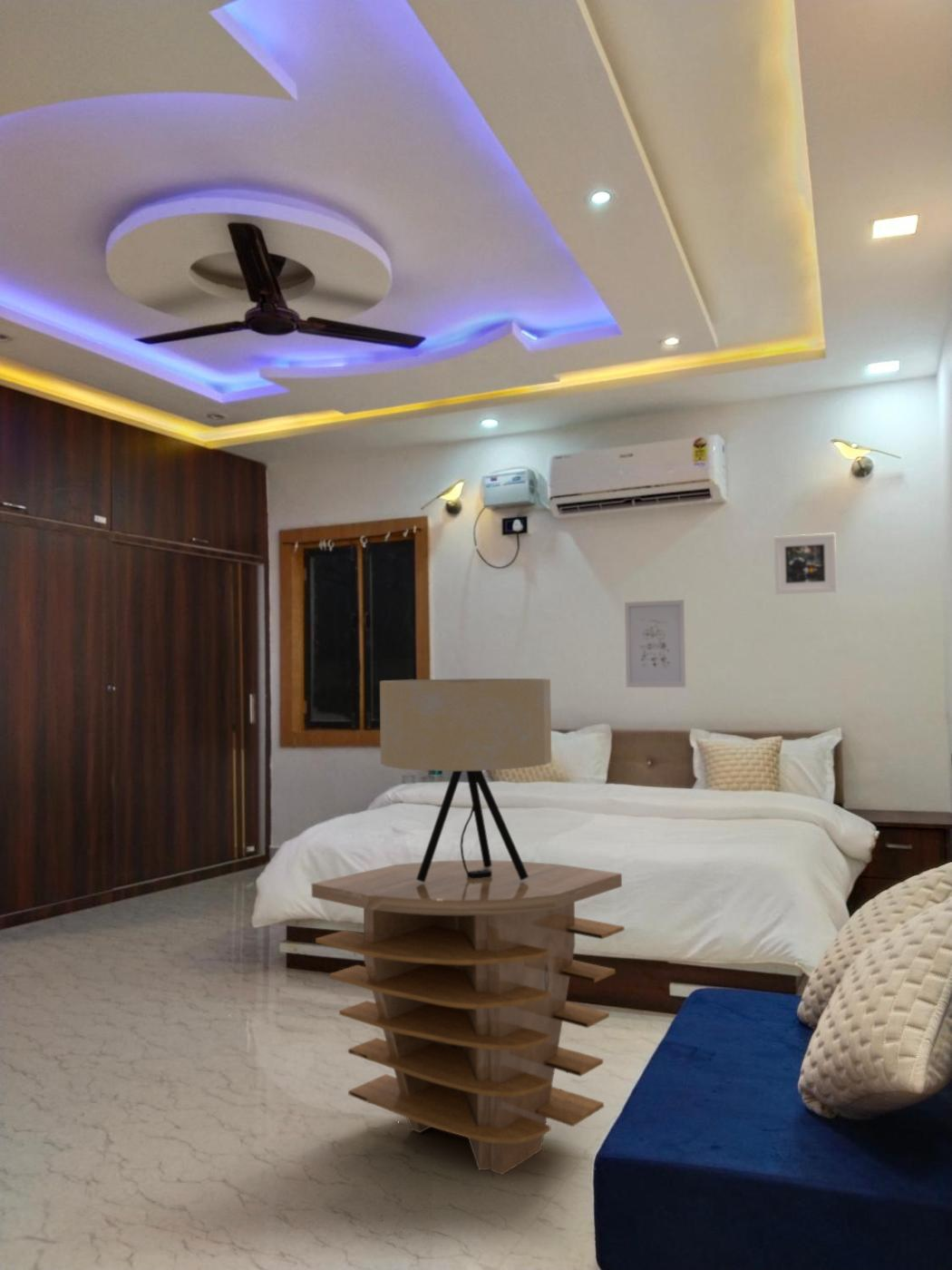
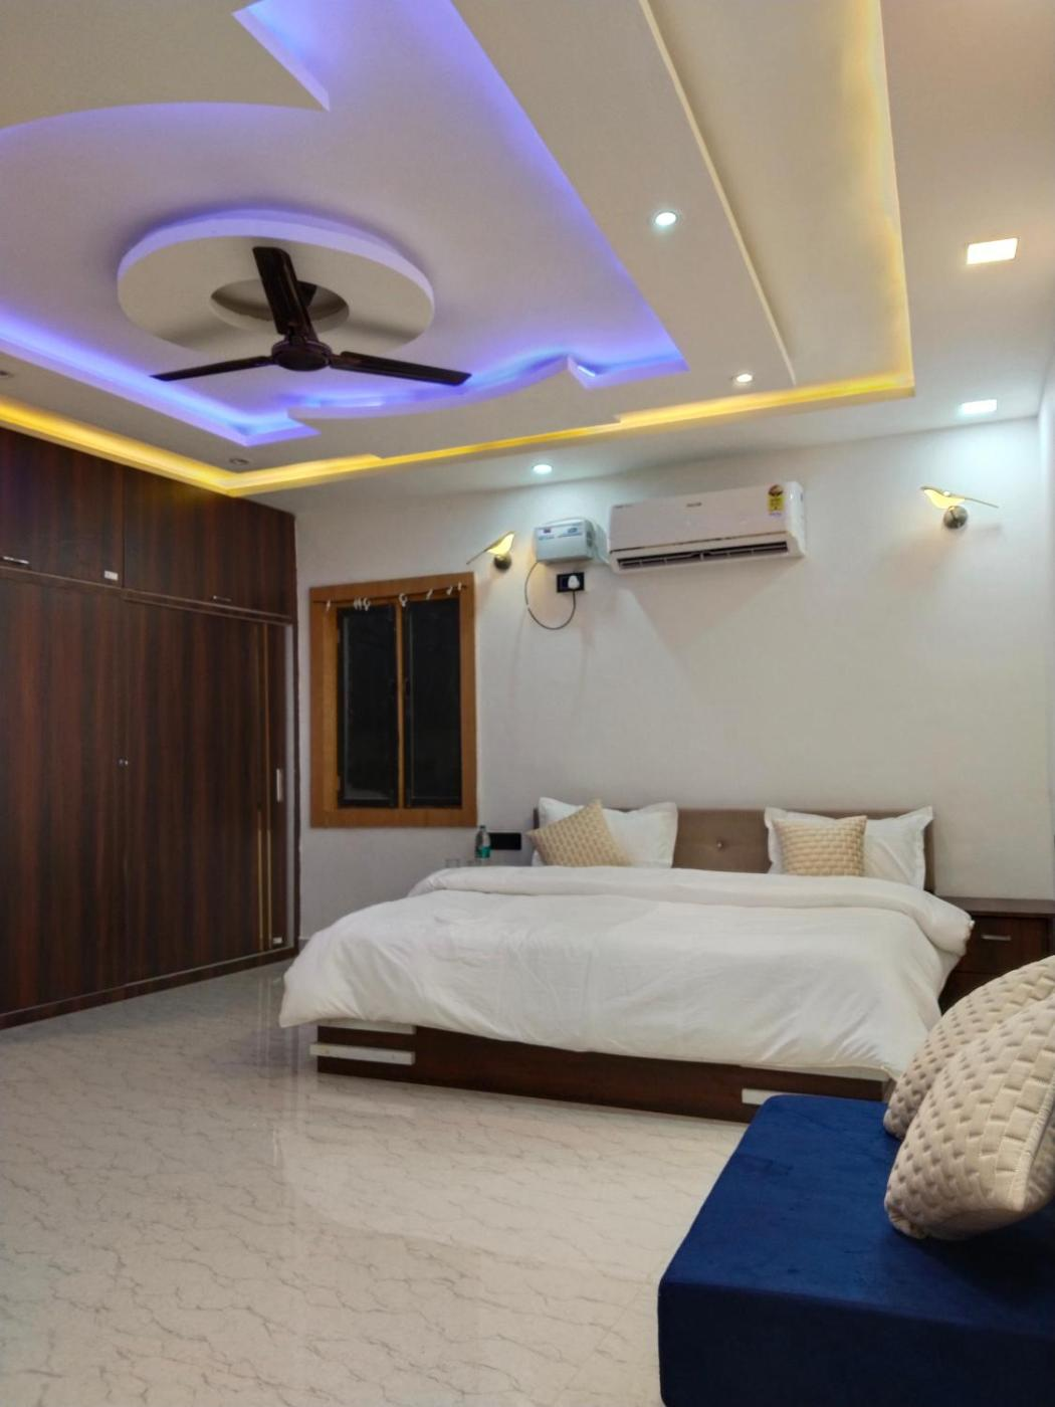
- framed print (805, 563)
- wall art (655, 644)
- side table (471, 1008)
- table lamp (467, 777)
